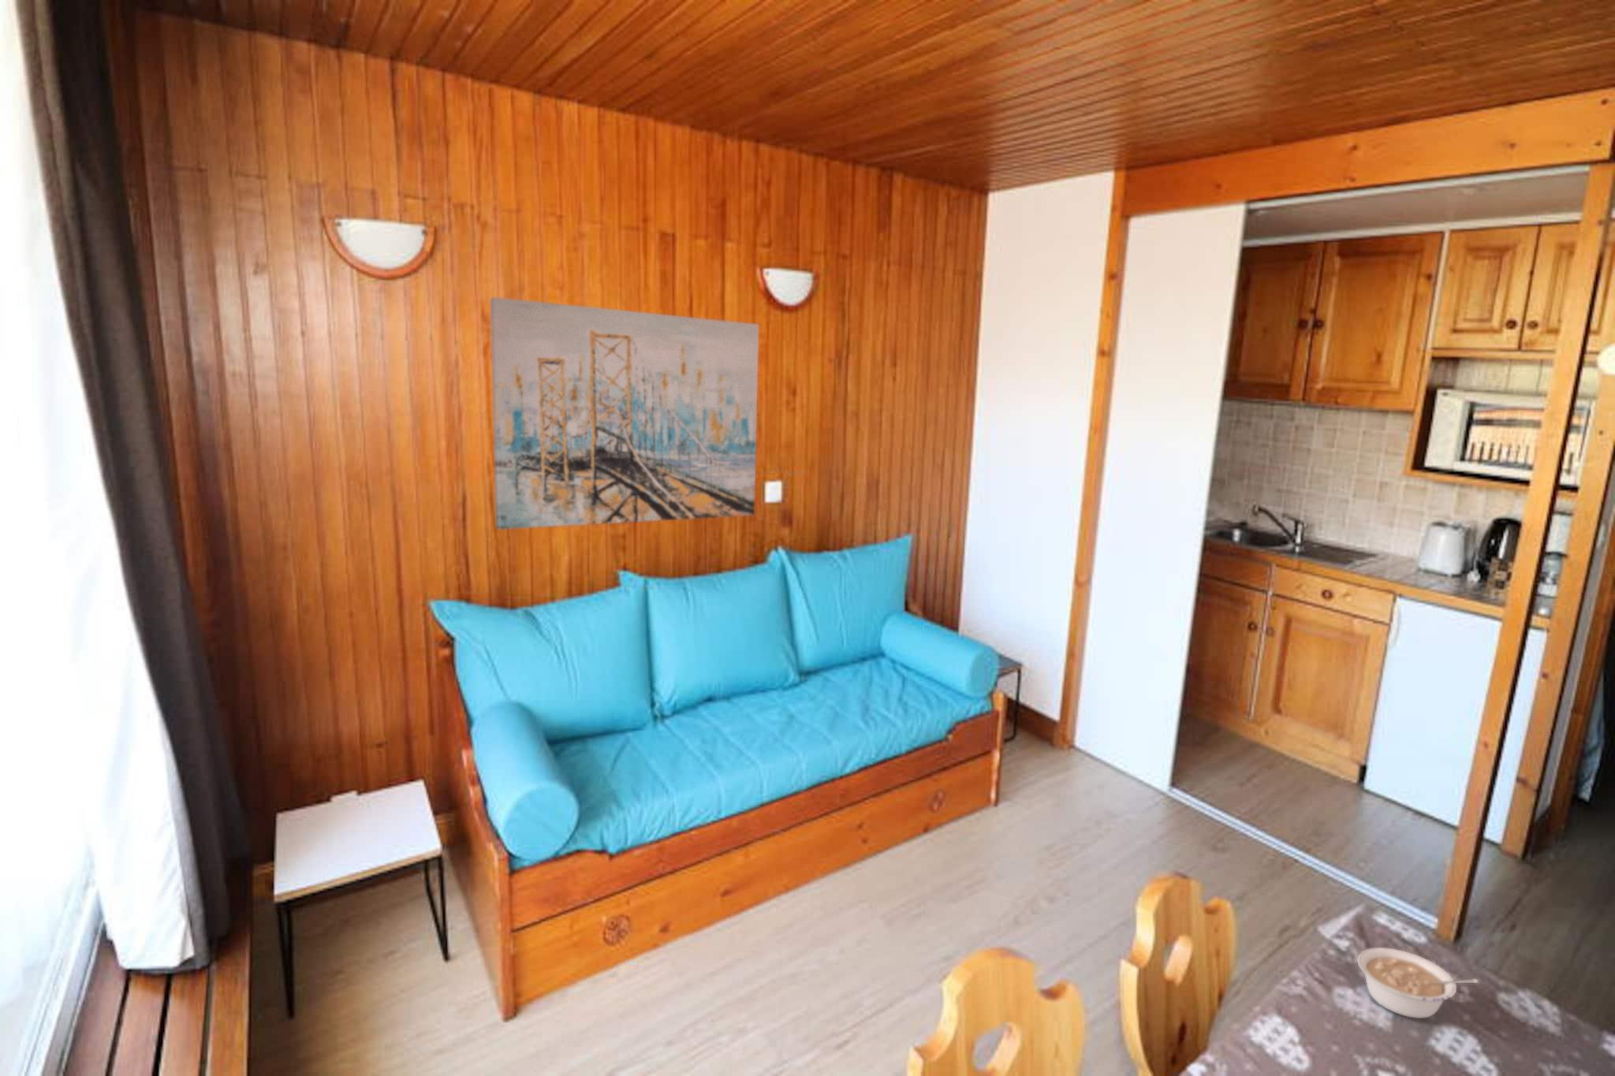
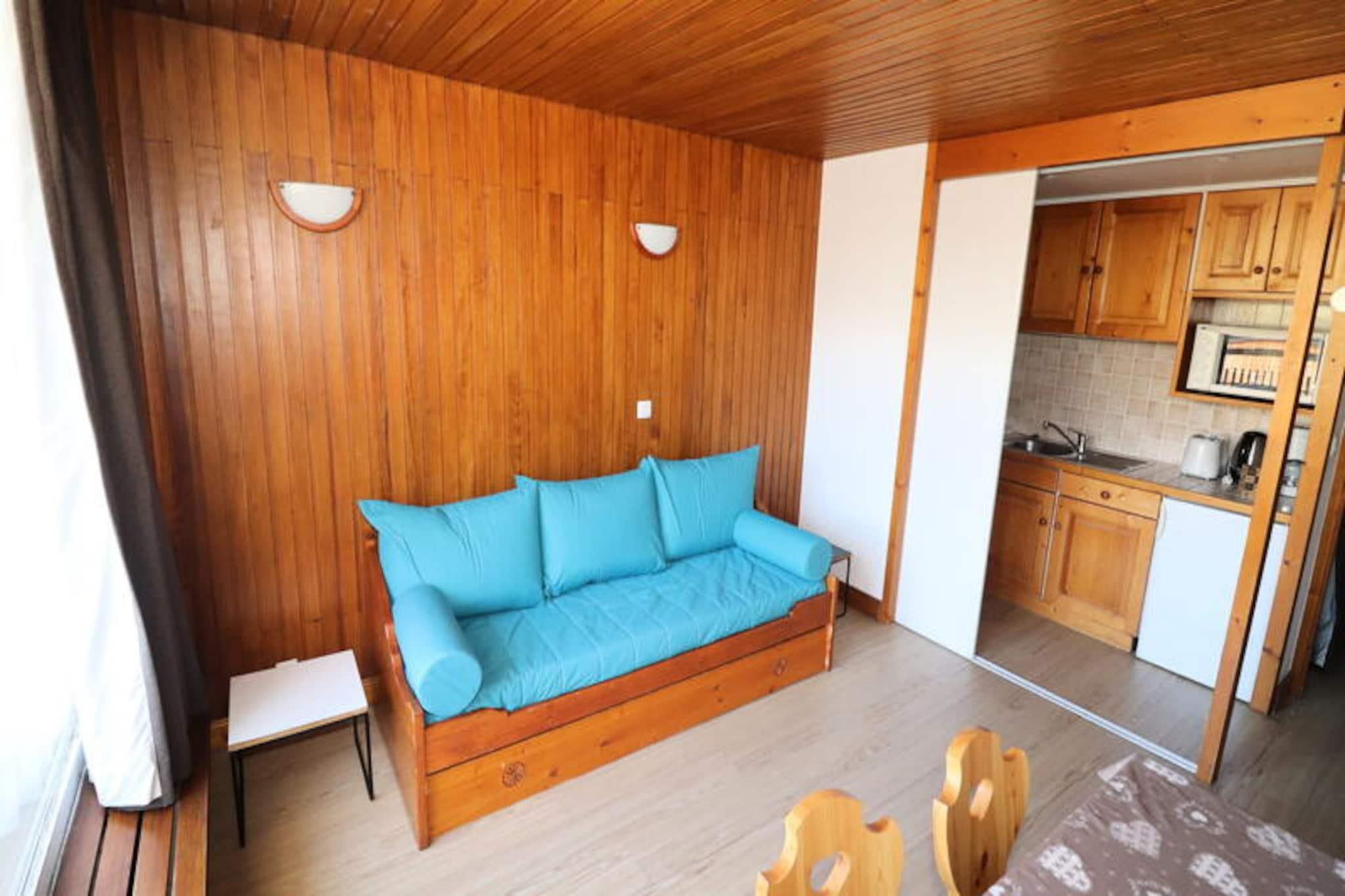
- wall art (636, 419)
- legume (1407, 982)
